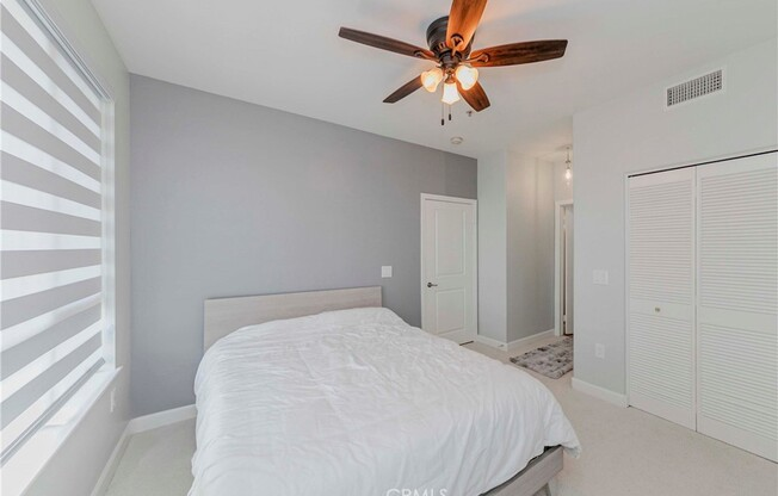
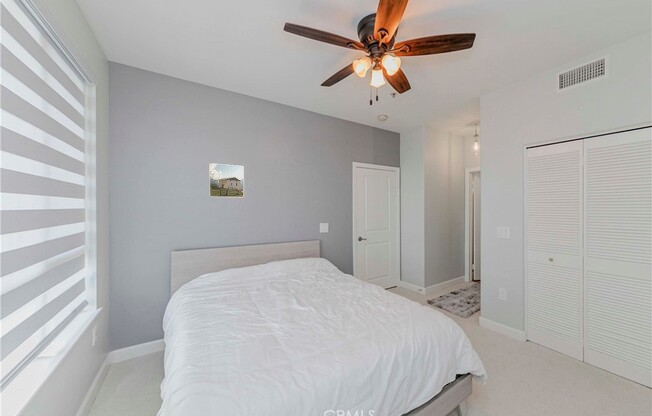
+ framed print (227, 181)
